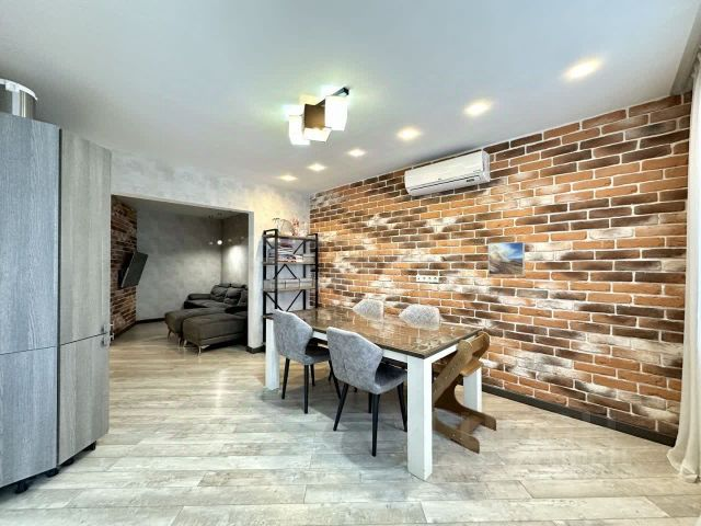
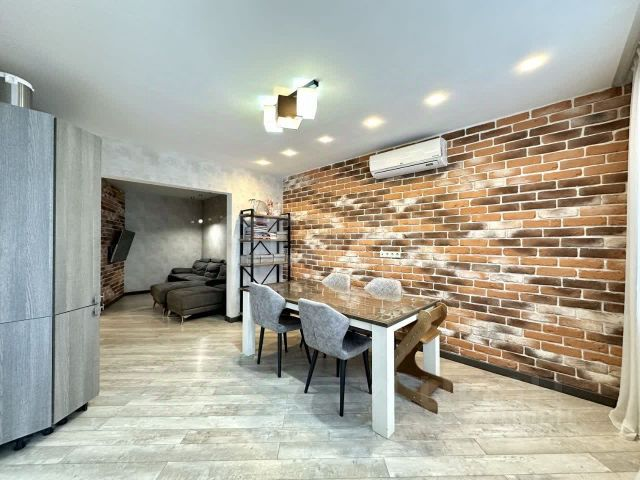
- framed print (505, 259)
